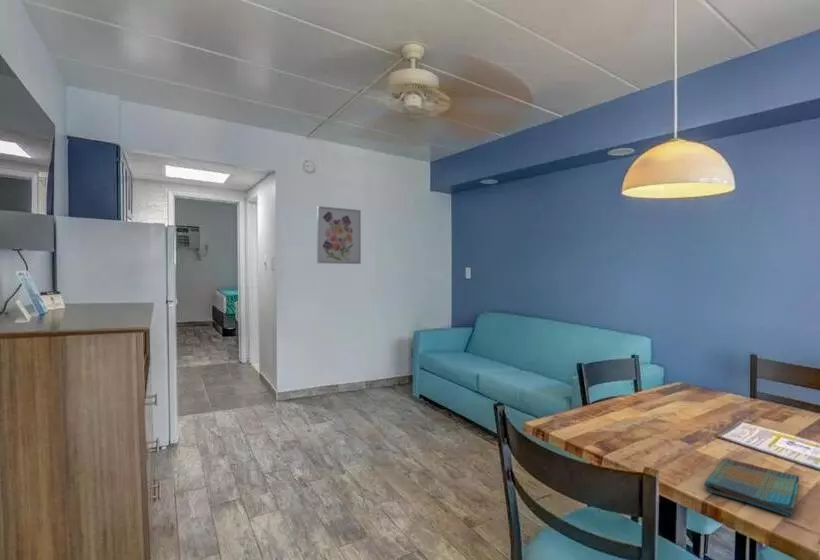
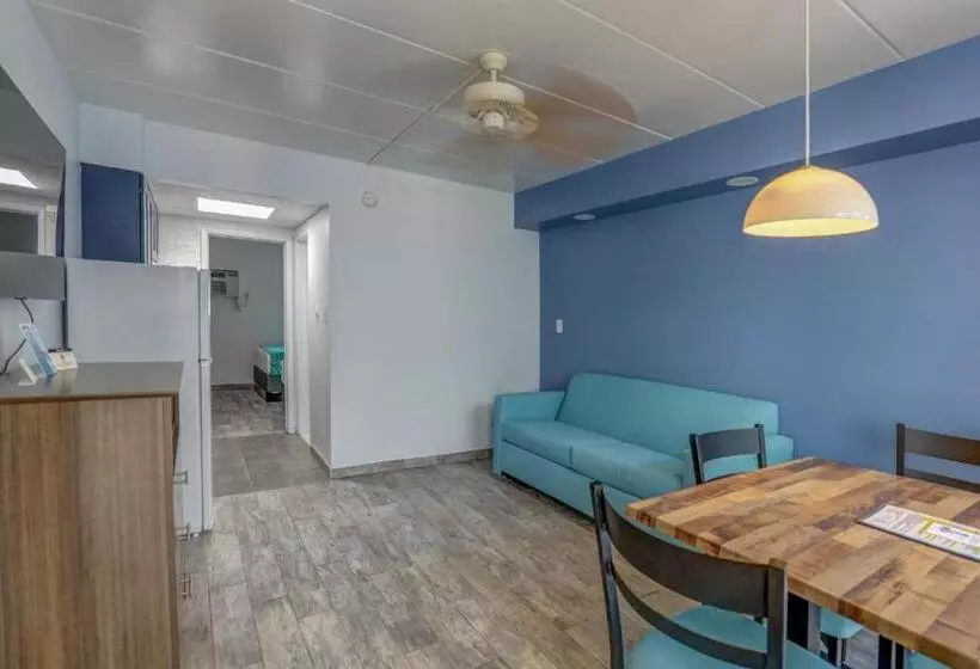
- dish towel (752, 481)
- wall art (339, 236)
